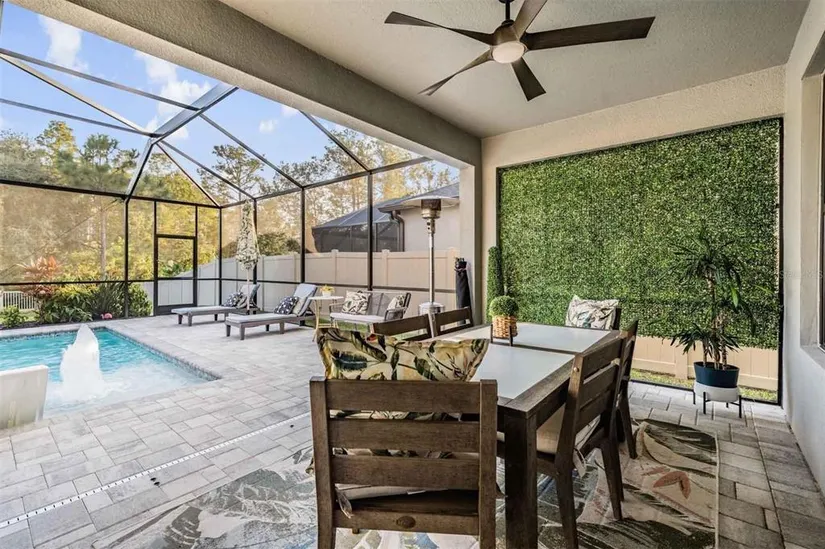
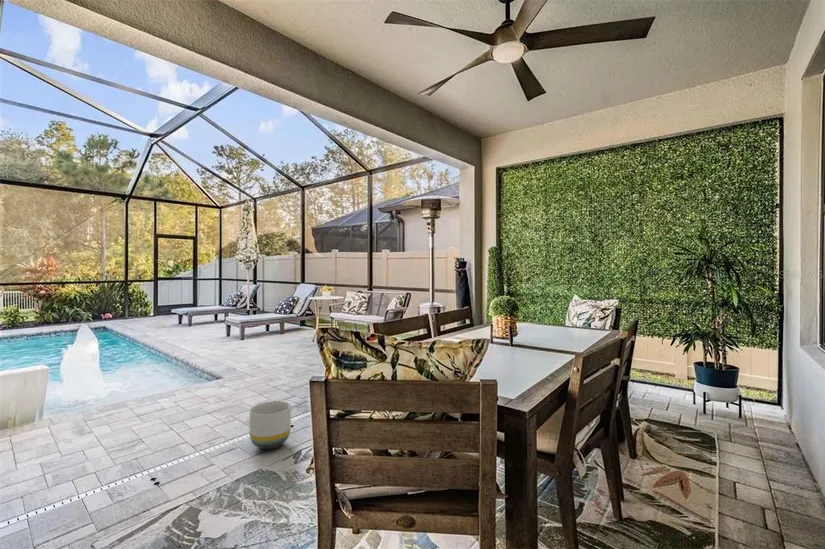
+ planter (270, 426)
